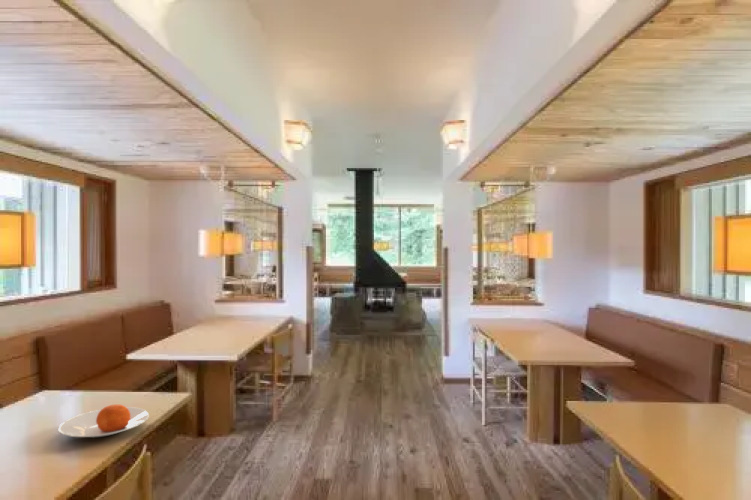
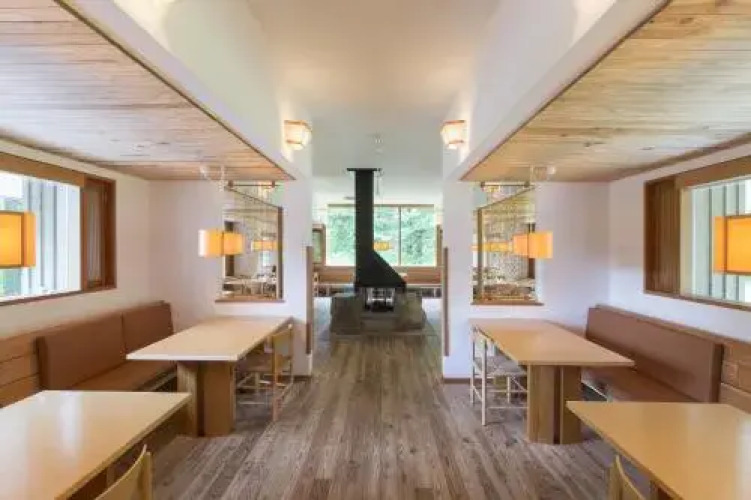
- plate (105, 417)
